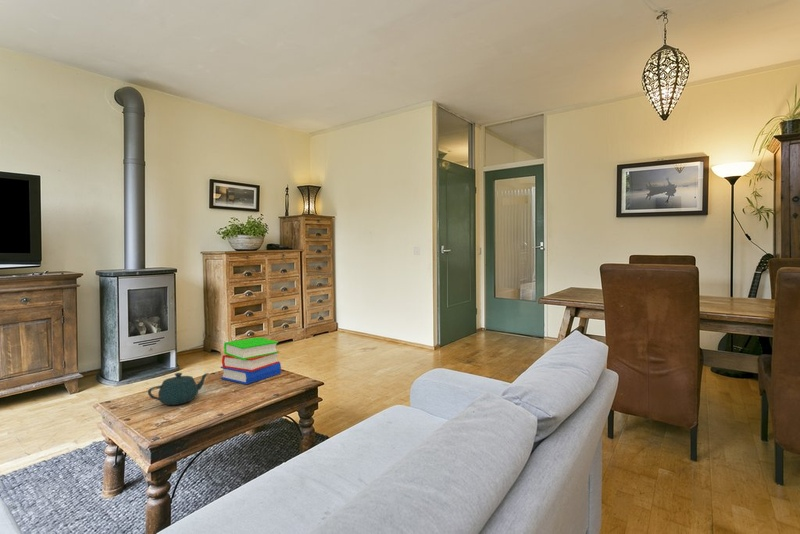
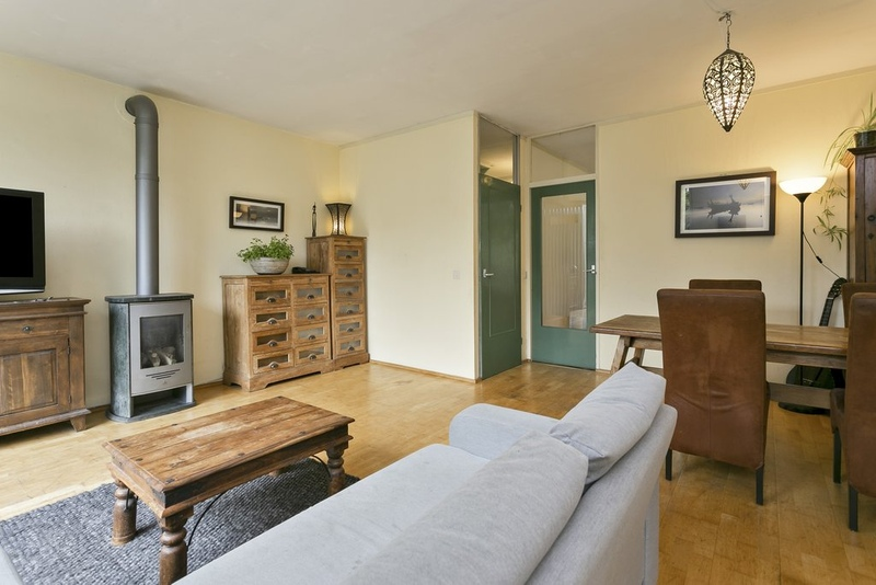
- teapot (180, 386)
- book (251, 359)
